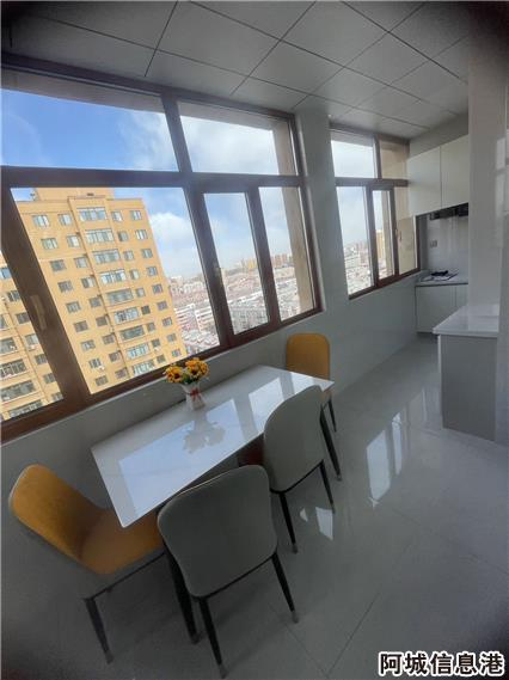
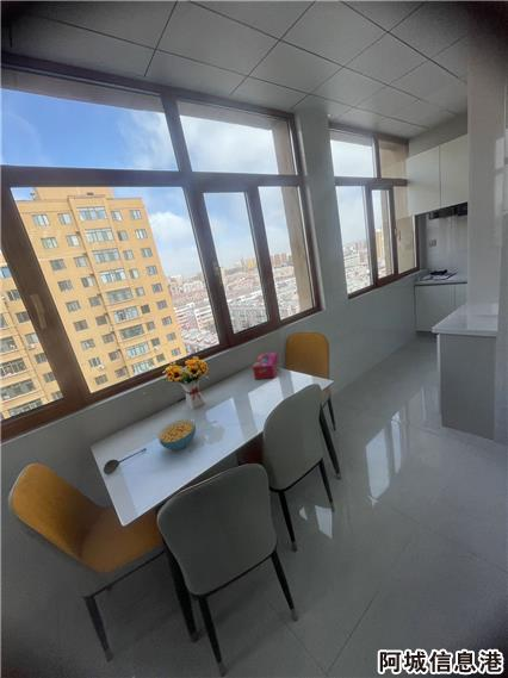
+ cereal bowl (179, 437)
+ soupspoon (125, 458)
+ tissue box (266, 365)
